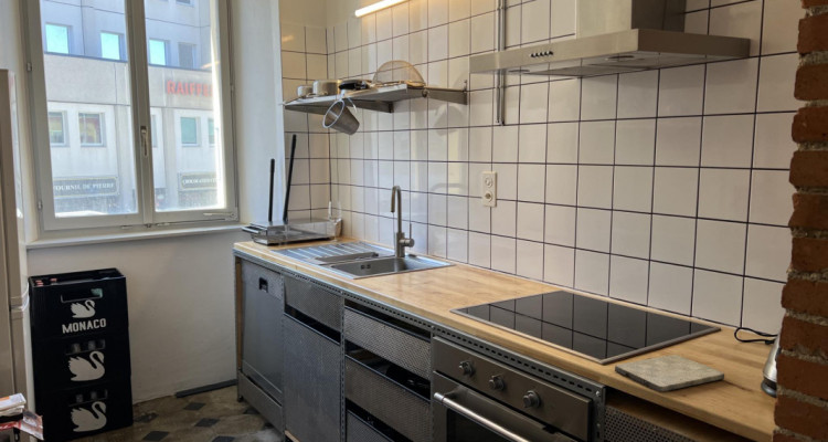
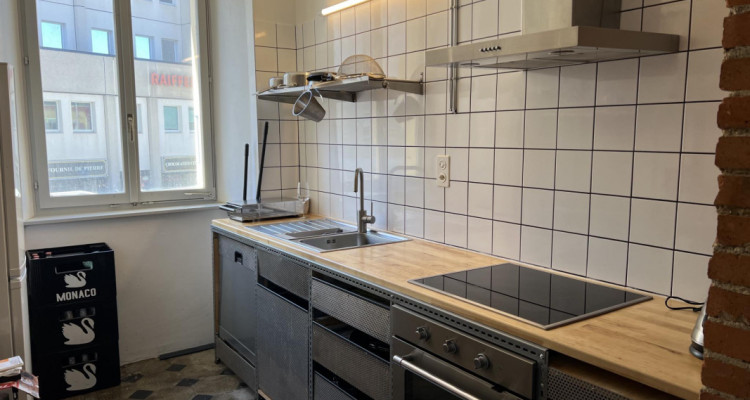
- cutting board (668, 371)
